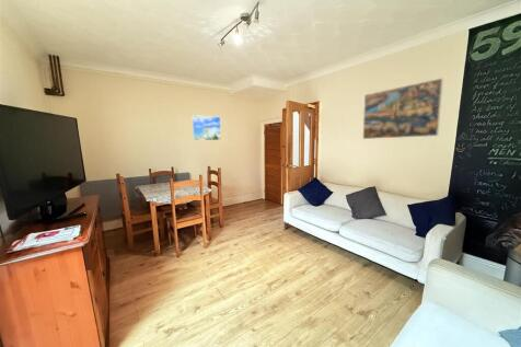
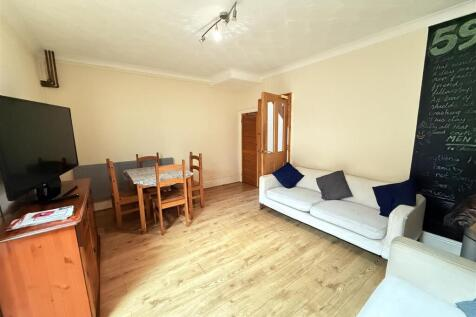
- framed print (207, 128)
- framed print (396, 113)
